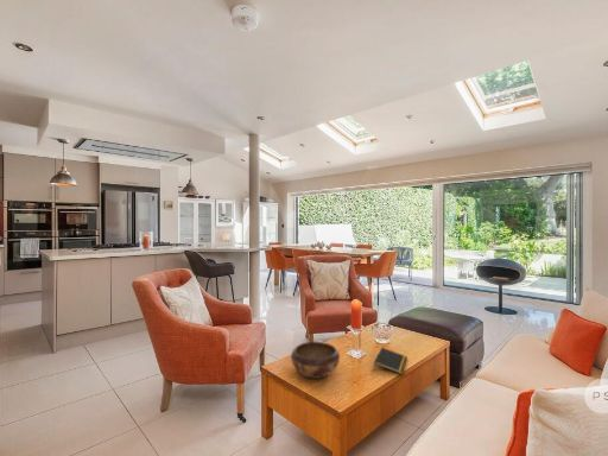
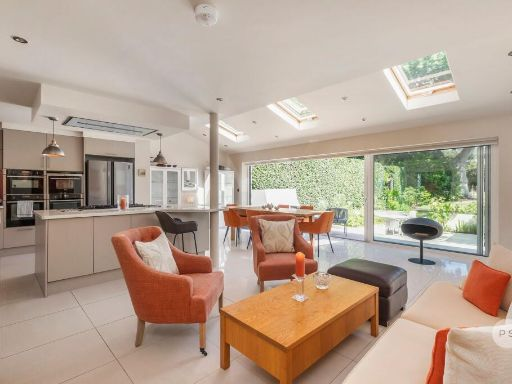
- notepad (391, 360)
- decorative bowl (315, 361)
